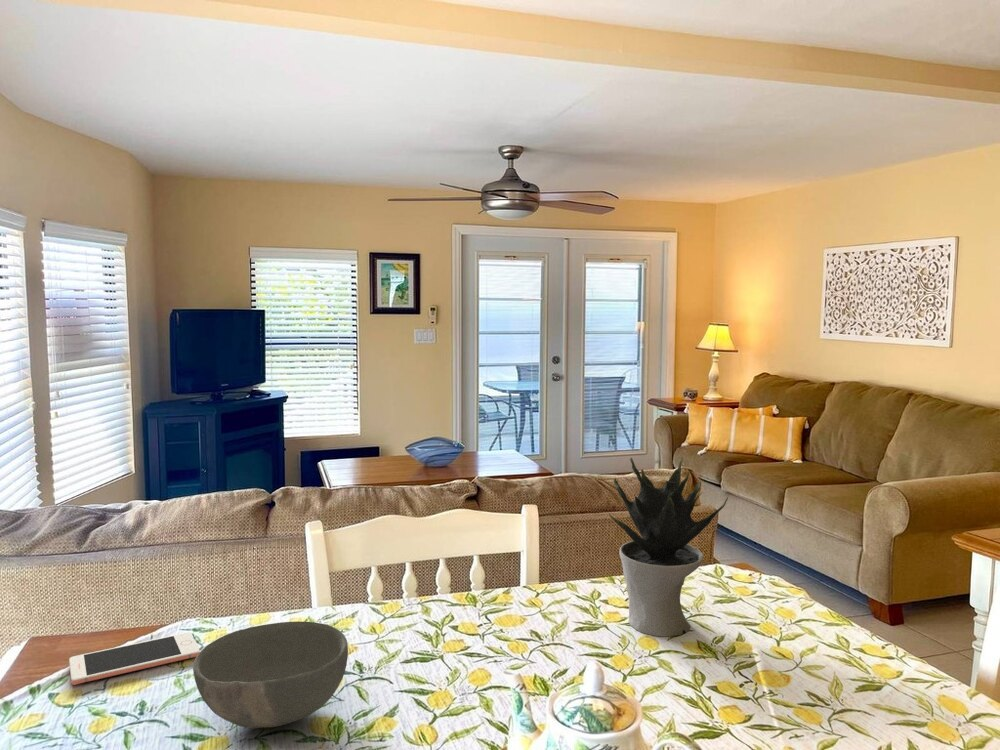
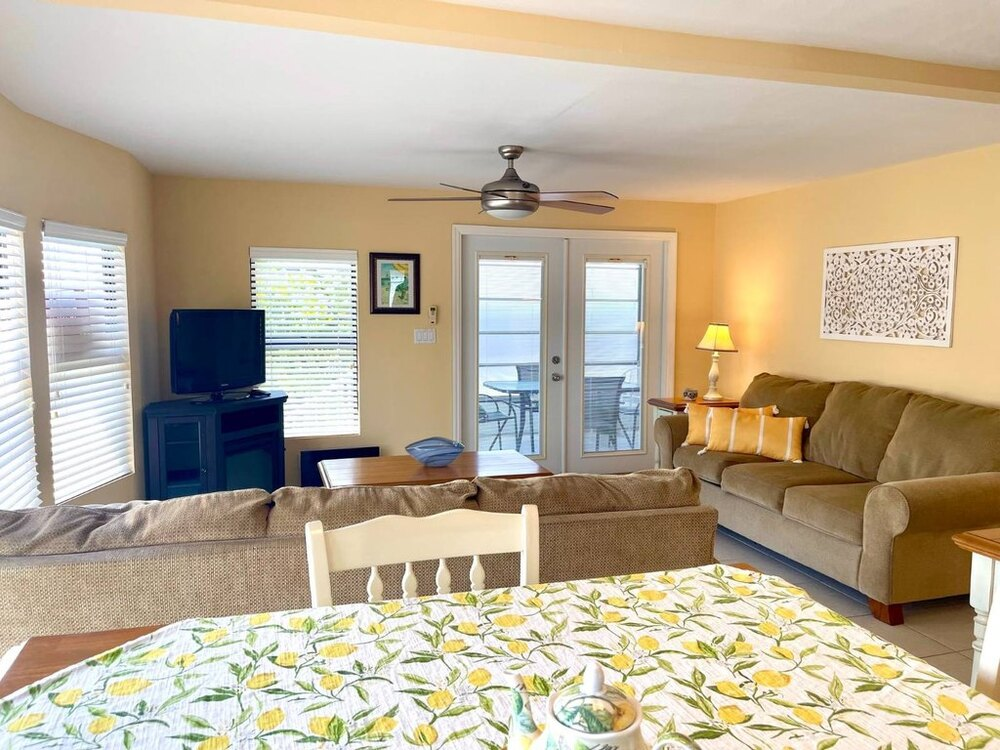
- potted plant (665, 541)
- bowl (273, 680)
- cell phone (135, 656)
